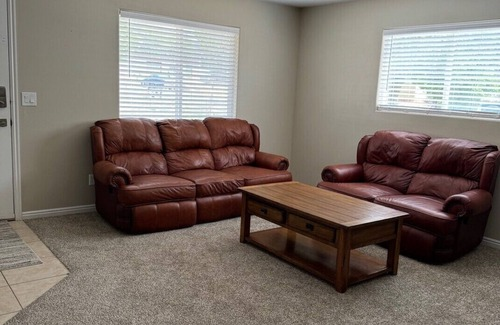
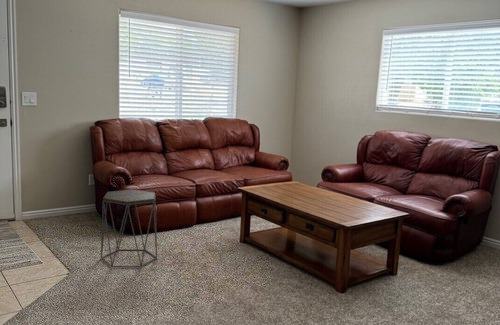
+ side table (131, 225)
